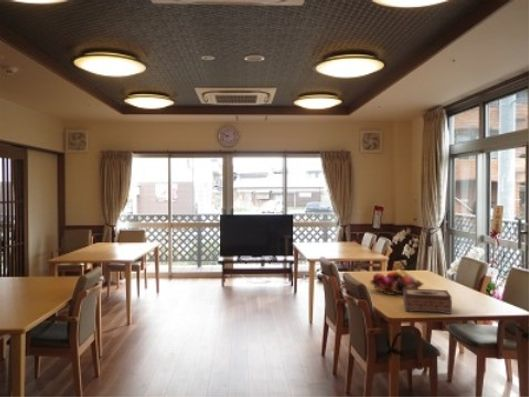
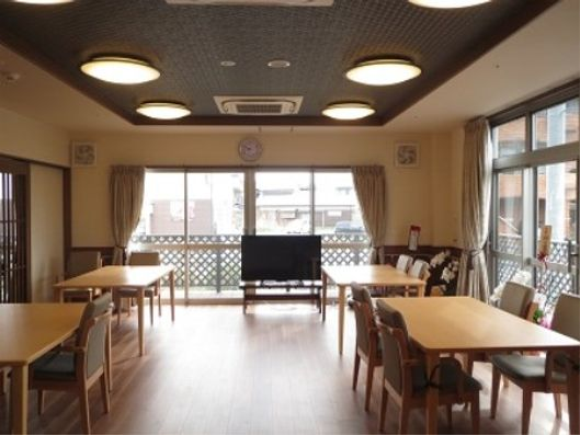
- fruit basket (396, 281)
- tissue box (426, 300)
